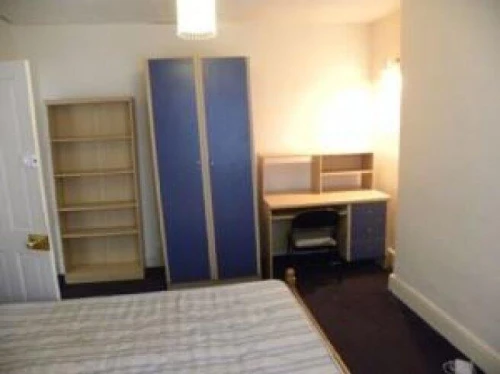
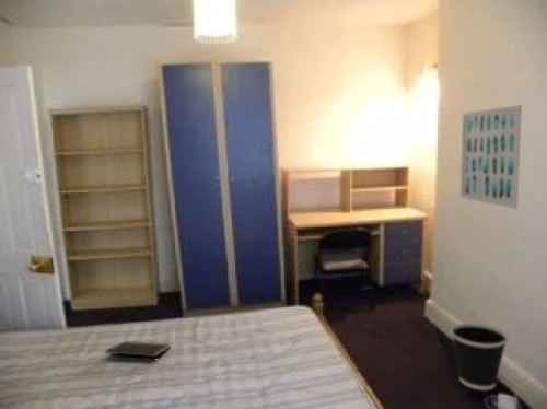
+ notepad (139, 348)
+ wall art (487, 156)
+ wastebasket (477, 357)
